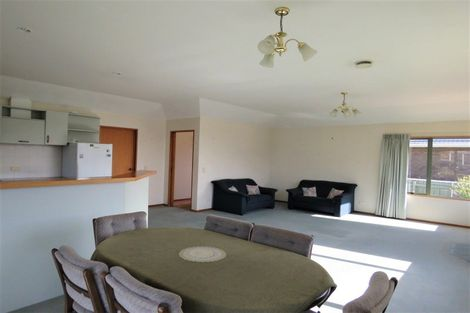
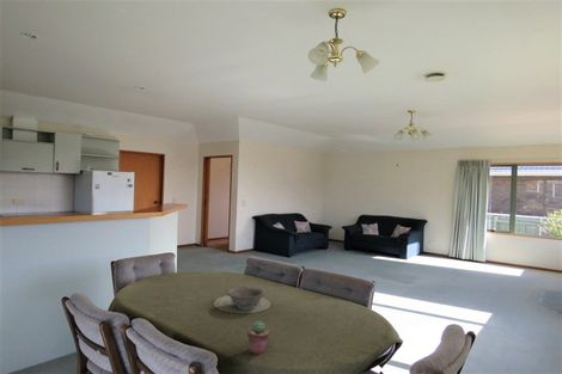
+ decorative bowl (245, 299)
+ potted succulent (257, 336)
